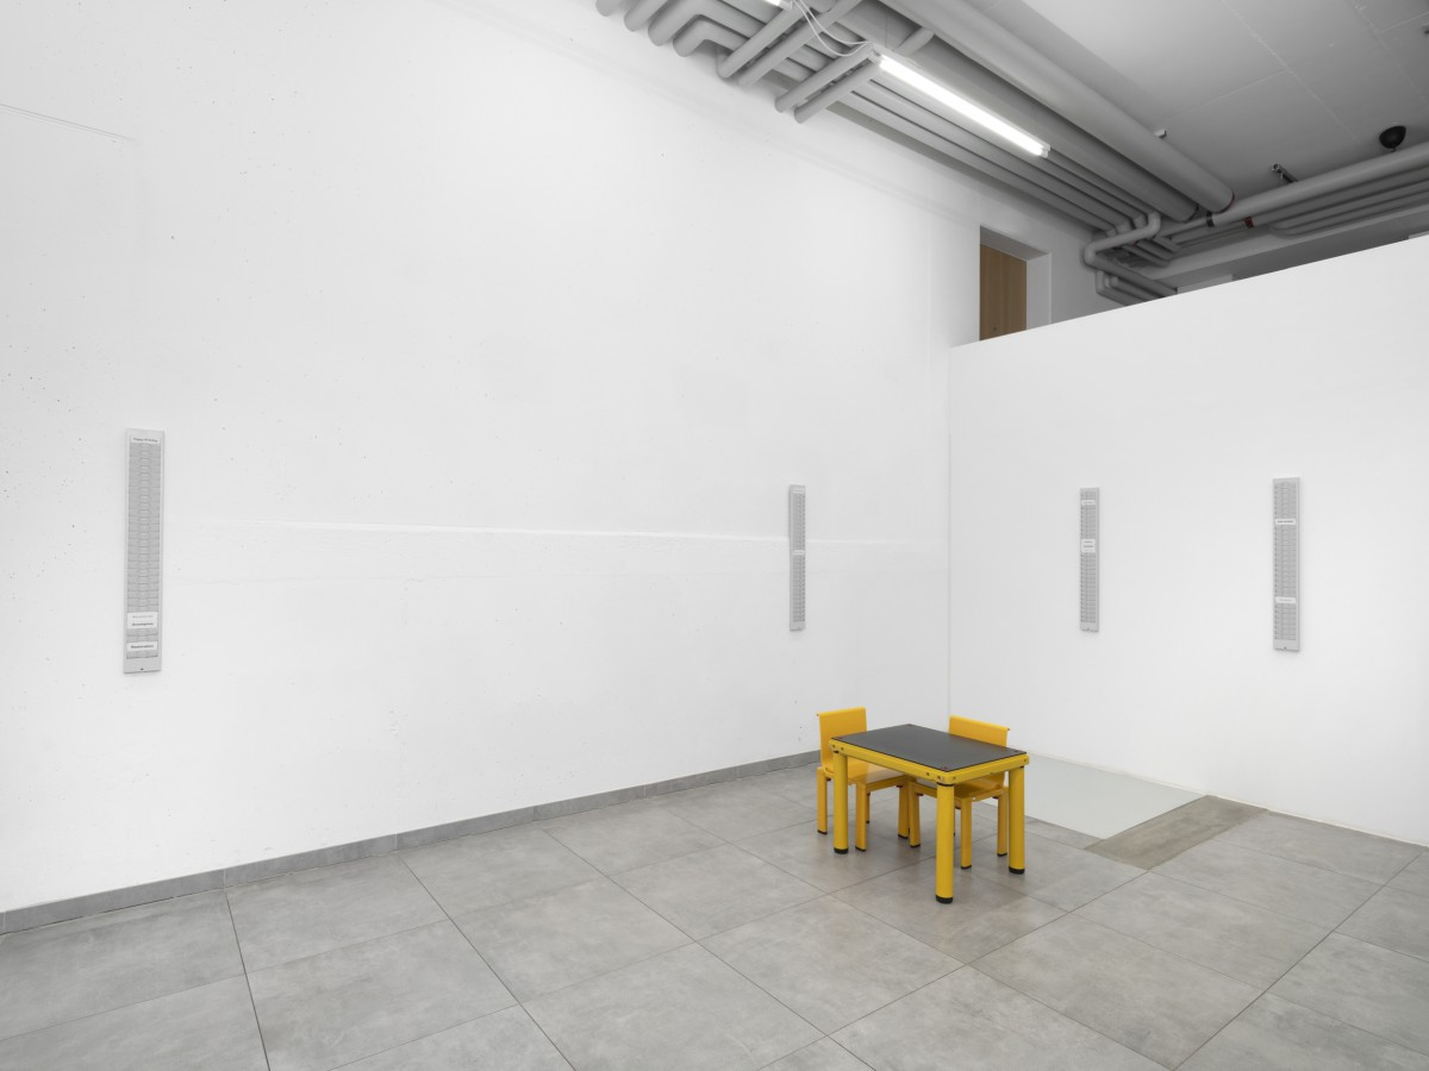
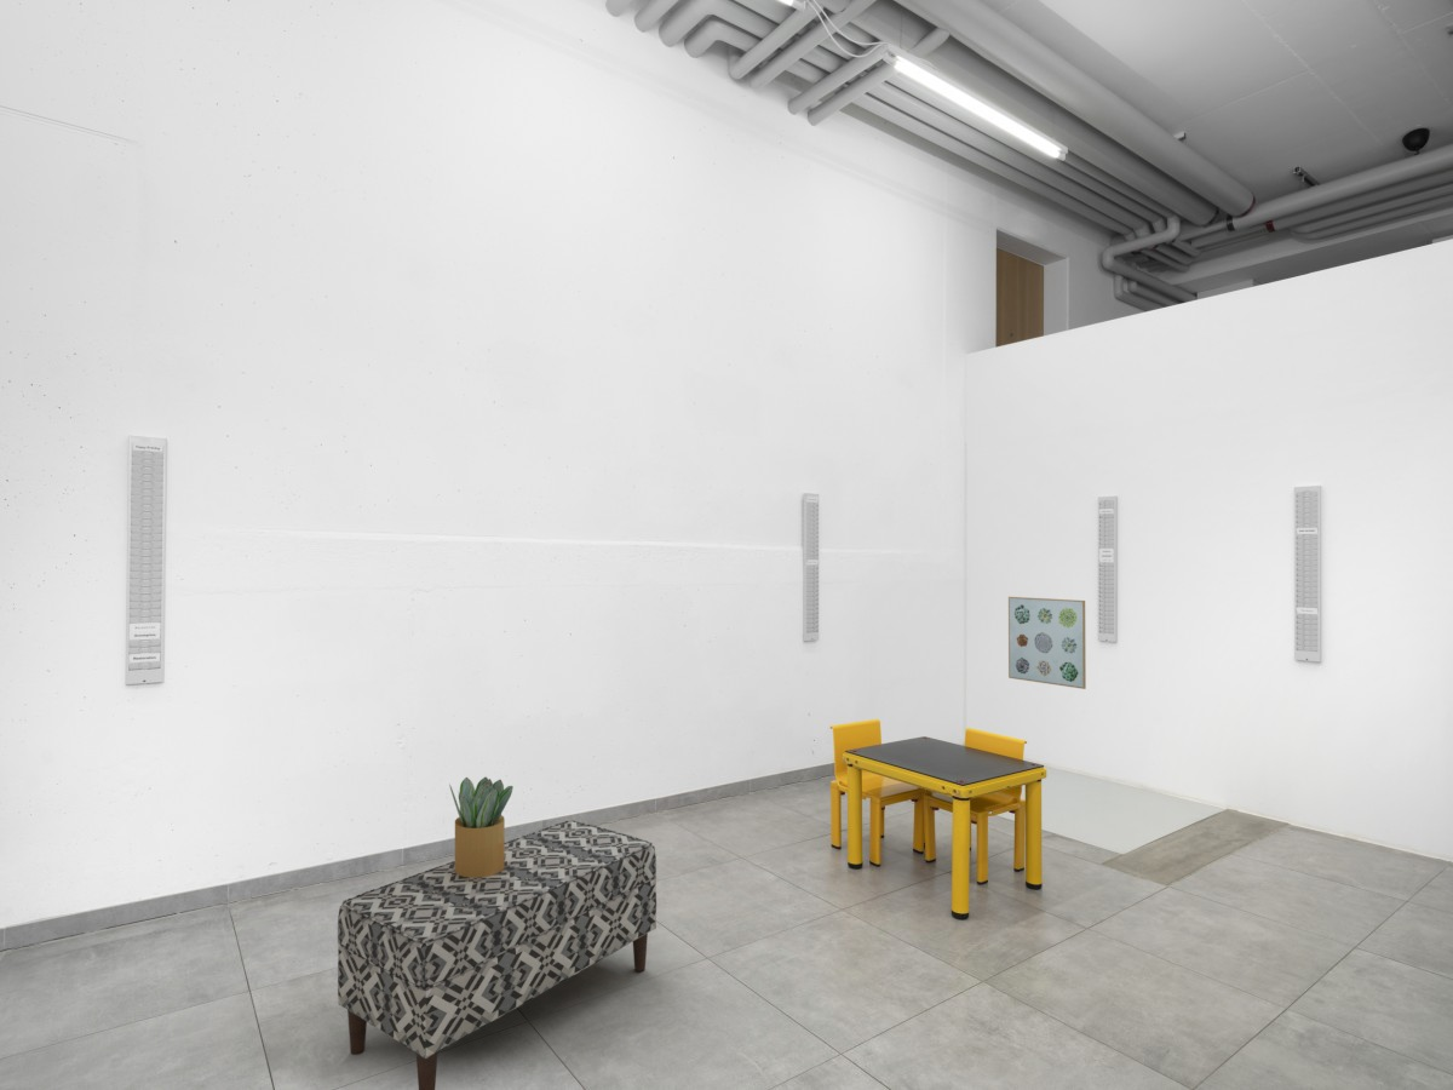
+ potted plant (478, 824)
+ bench (511, 937)
+ wall art (1045, 641)
